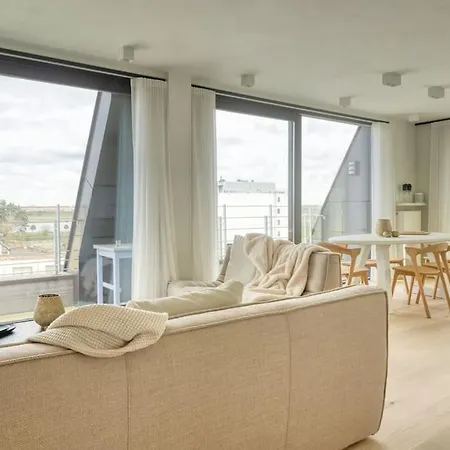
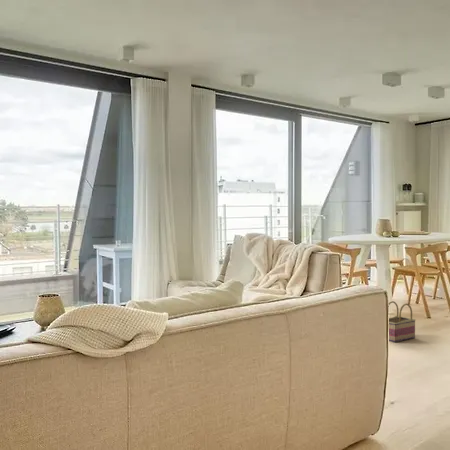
+ basket (398, 320)
